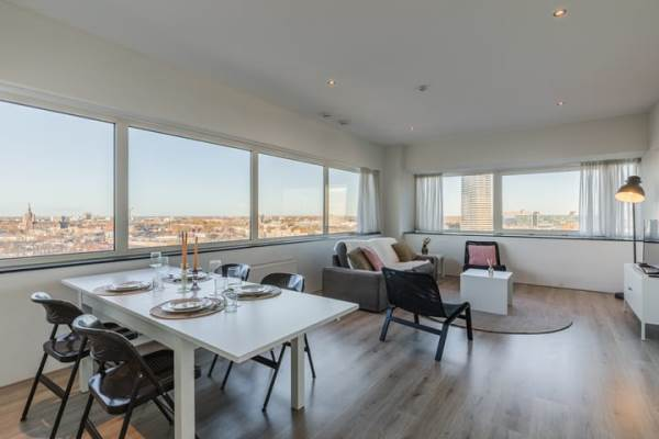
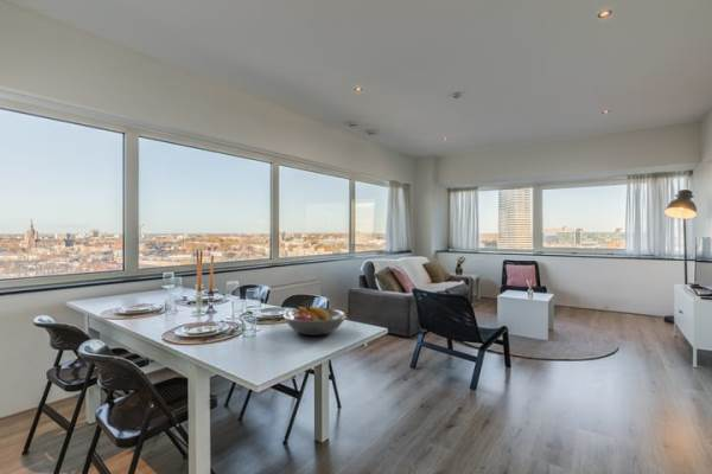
+ fruit bowl (314, 320)
